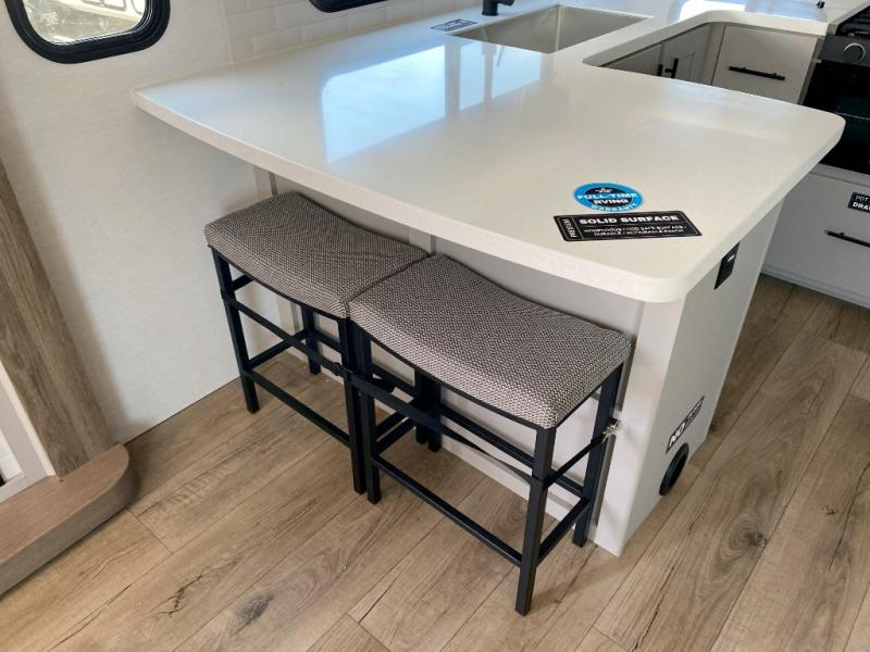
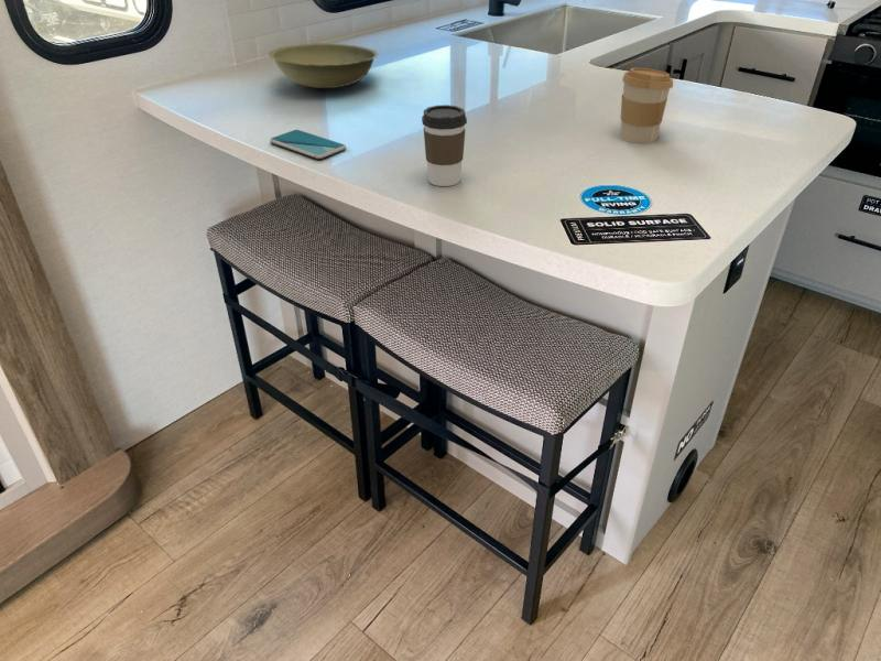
+ bowl (325, 67)
+ coffee cup (643, 104)
+ smartphone (307, 143)
+ coffee cup (444, 147)
